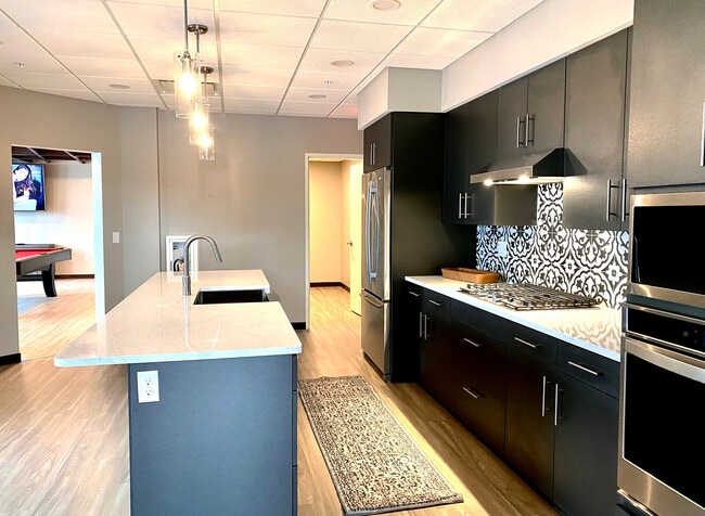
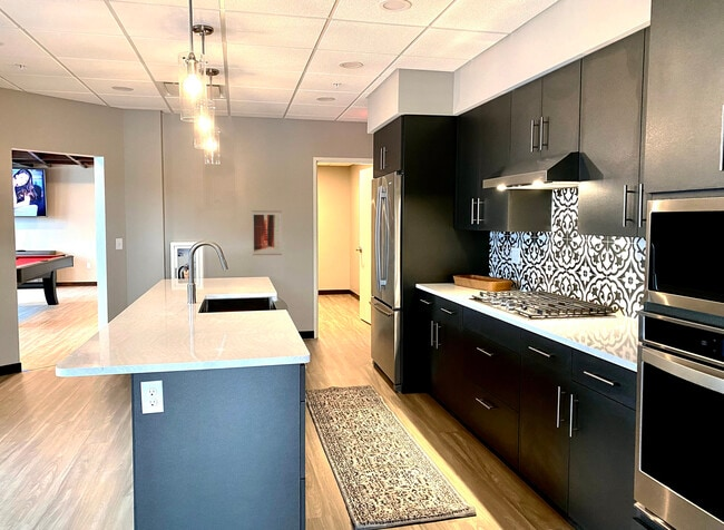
+ wall art (266, 233)
